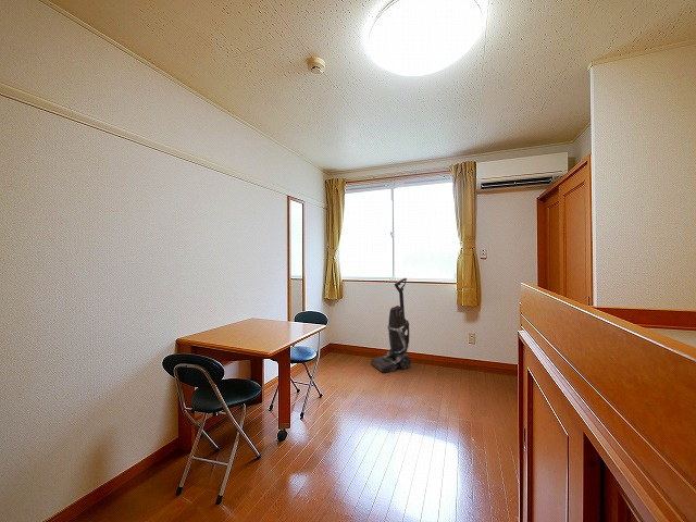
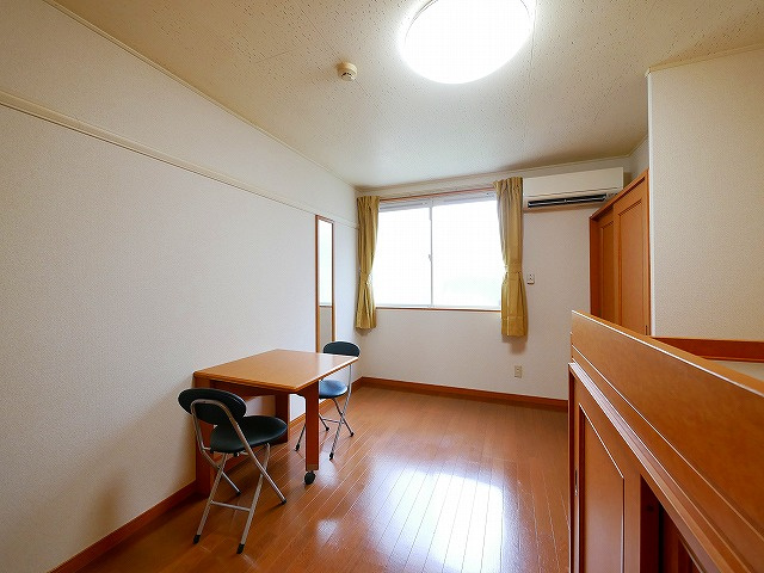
- vacuum cleaner (389, 322)
